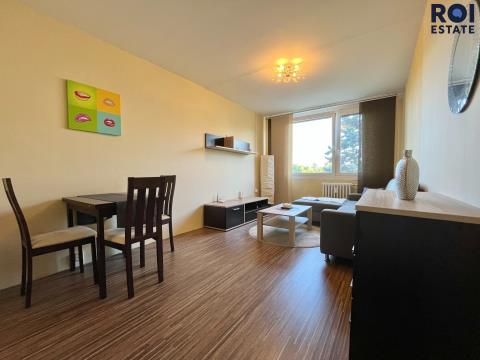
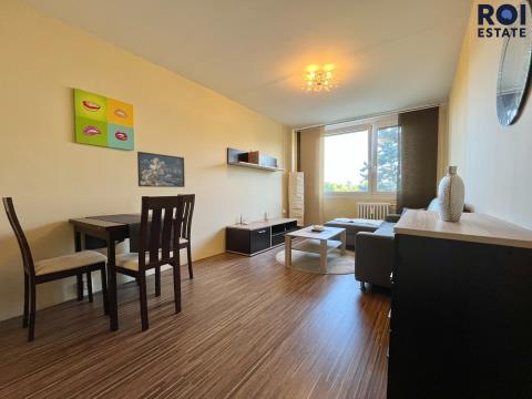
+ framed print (163, 171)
